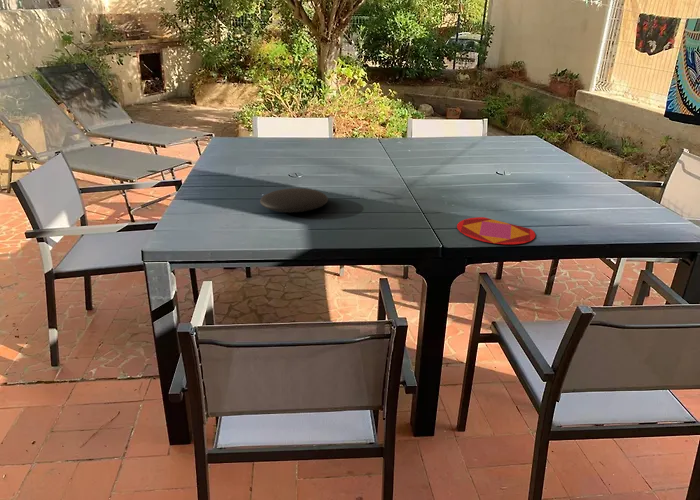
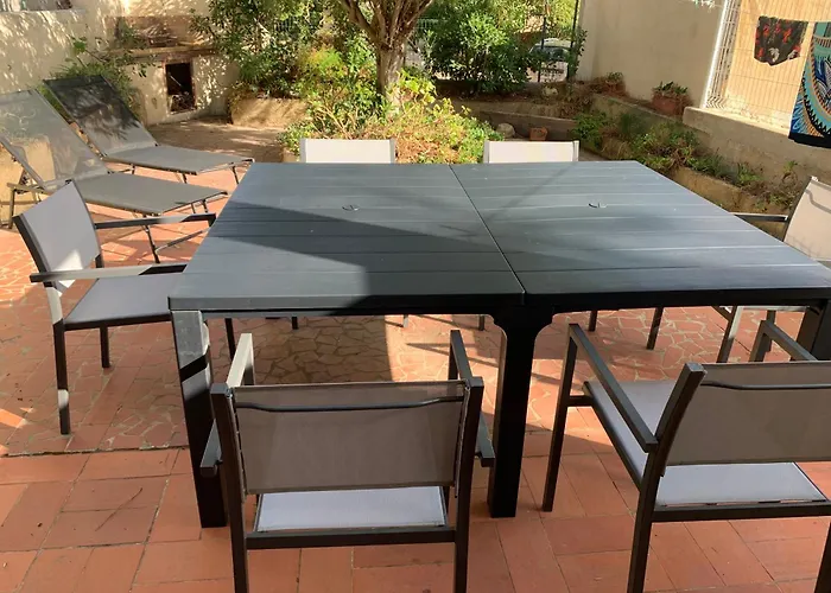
- plate (495, 229)
- plate (294, 199)
